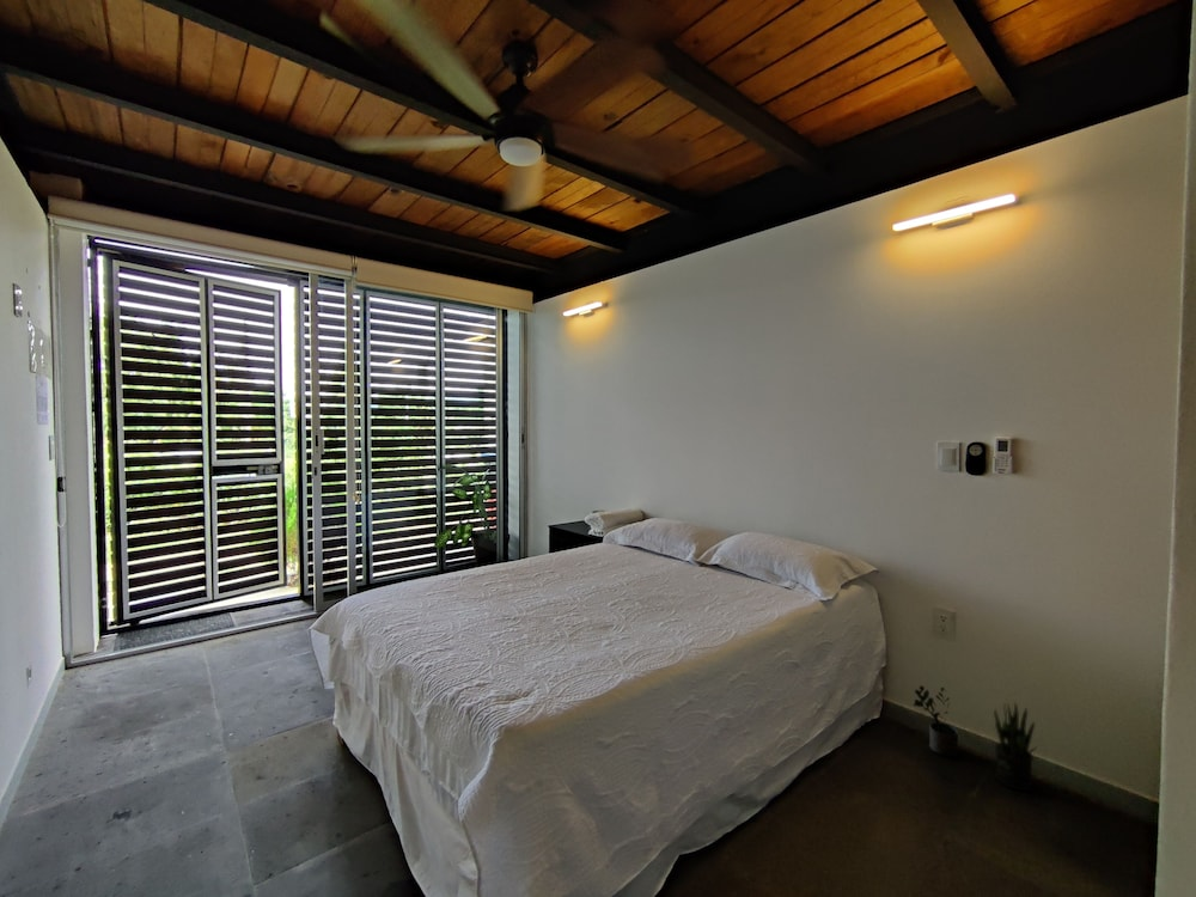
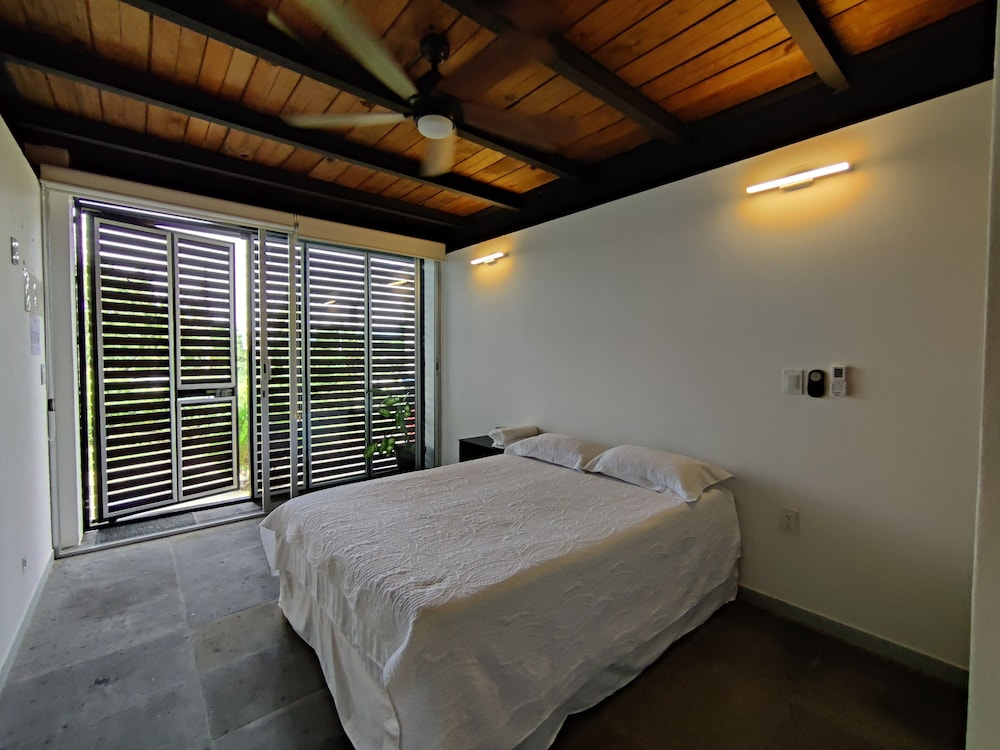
- potted plant (935, 718)
- potted plant (1013, 744)
